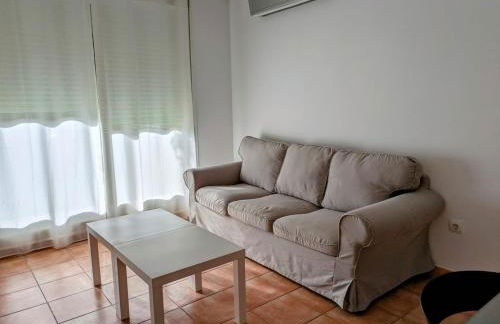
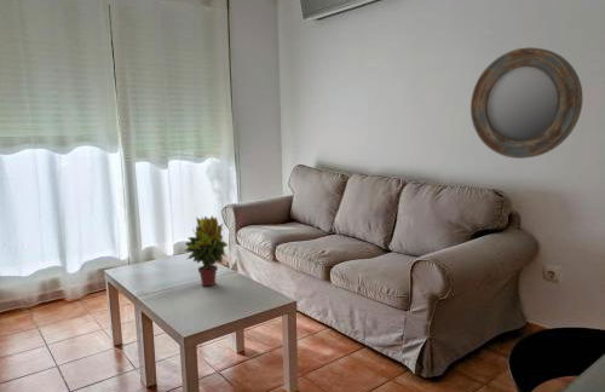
+ potted plant (207, 250)
+ home mirror (520, 104)
